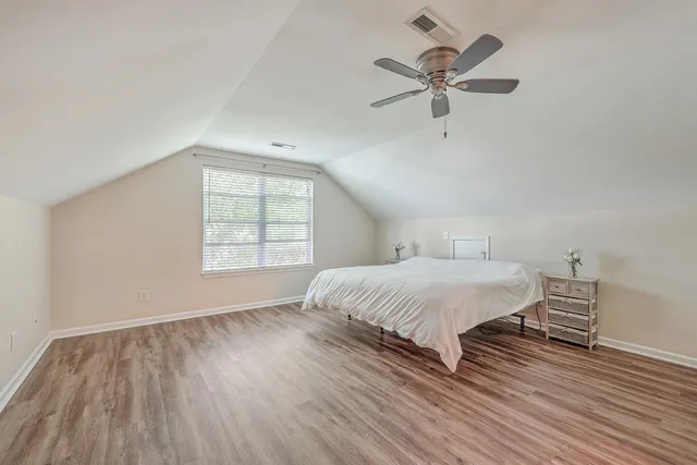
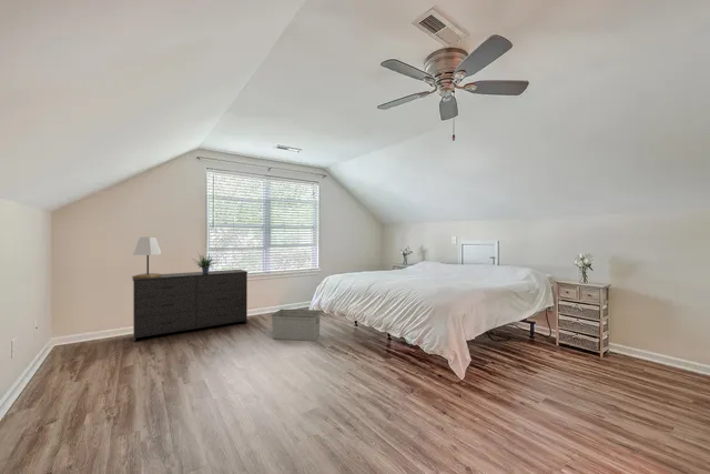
+ lamp (148, 256)
+ potted plant (204, 261)
+ dresser (193, 301)
+ storage bin (296, 324)
